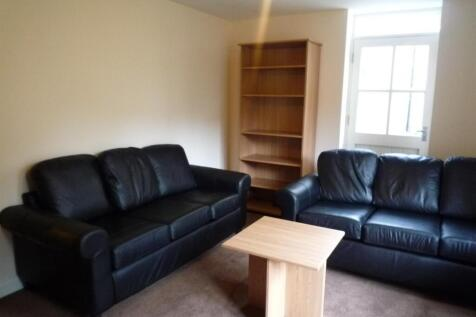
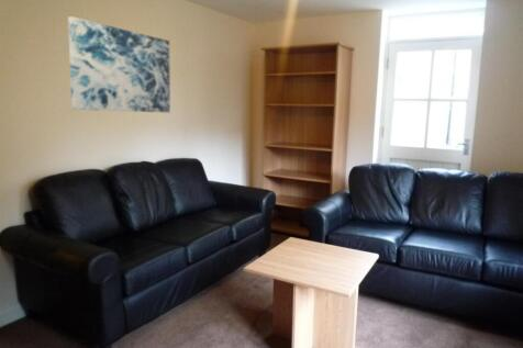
+ wall art (125, 71)
